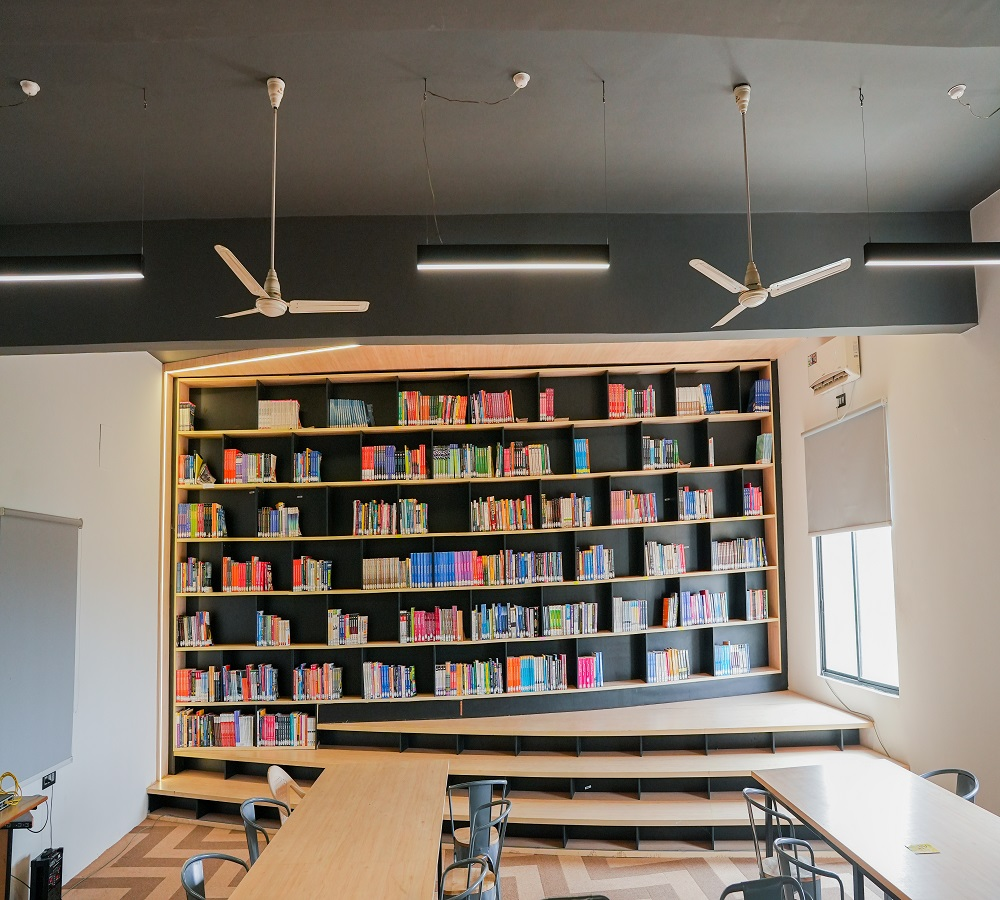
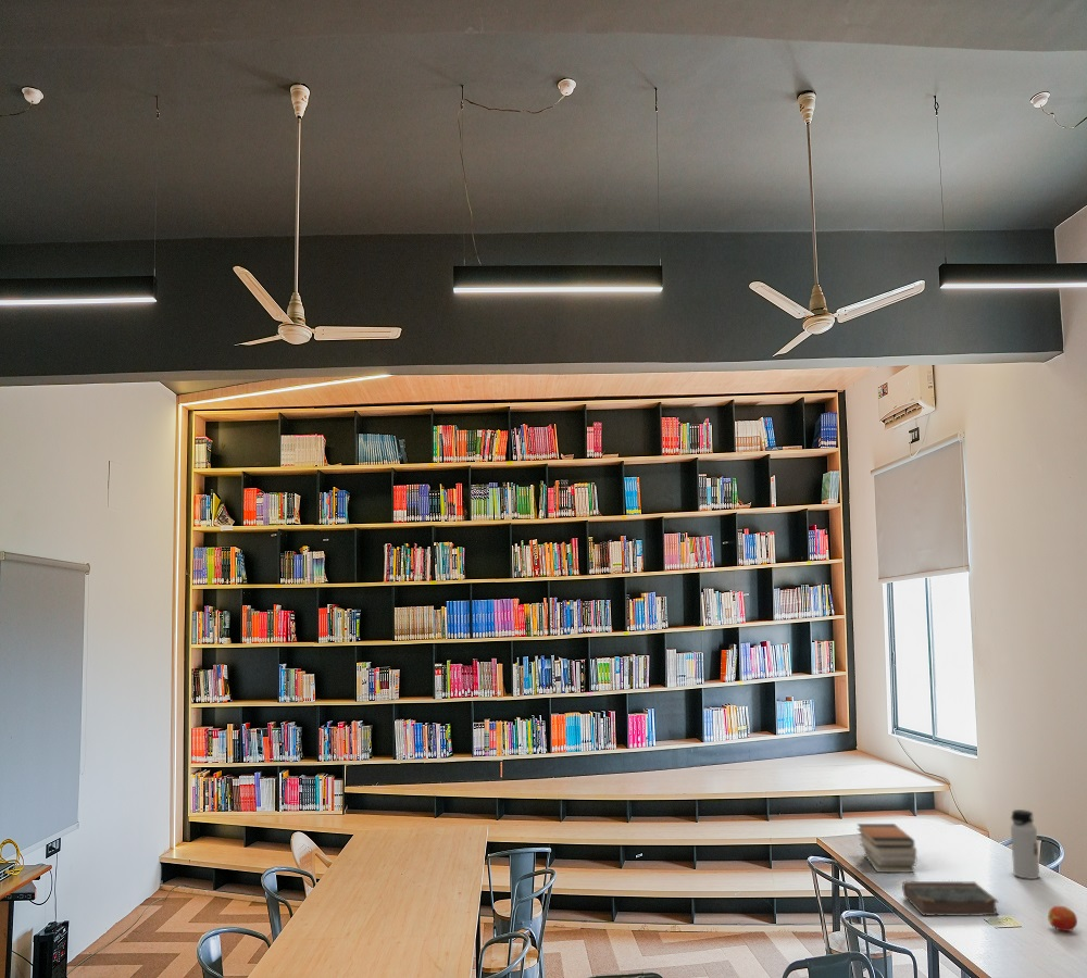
+ water bottle (1024, 843)
+ apple (1062, 918)
+ book (949, 896)
+ book stack (886, 848)
